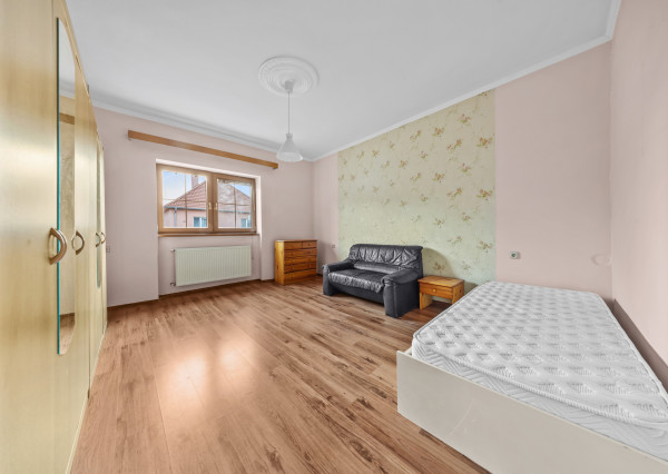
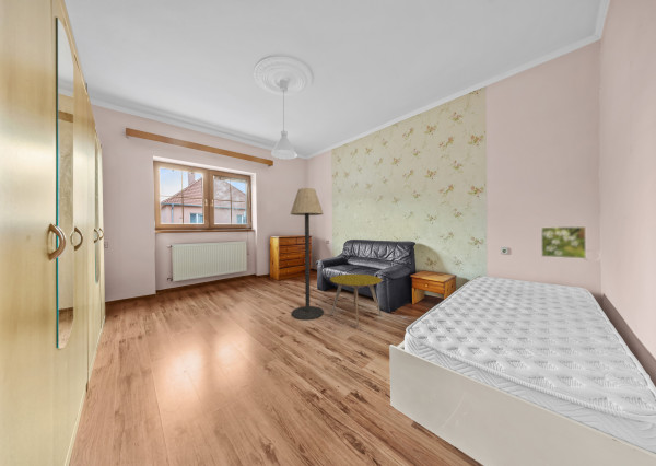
+ side table (355, 296)
+ floor lamp (307, 252)
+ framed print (562, 242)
